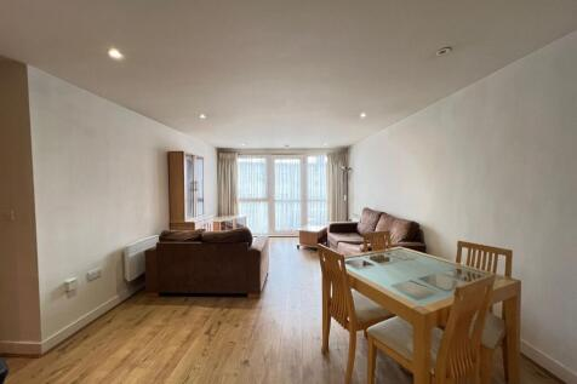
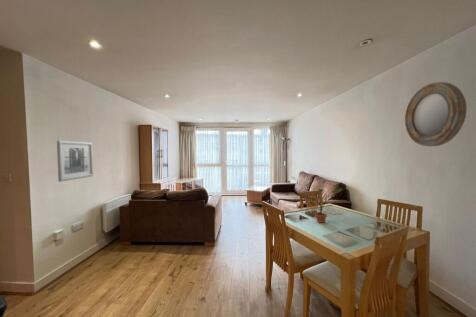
+ wall art (76, 160)
+ potted plant (323, 204)
+ home mirror (431, 115)
